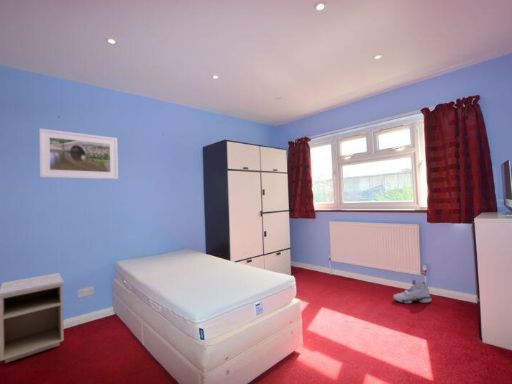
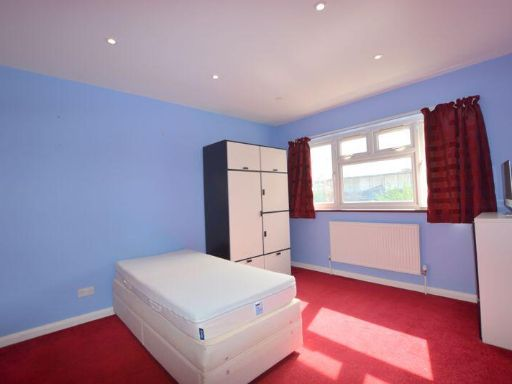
- nightstand (32, 314)
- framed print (81, 155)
- sneaker (411, 290)
